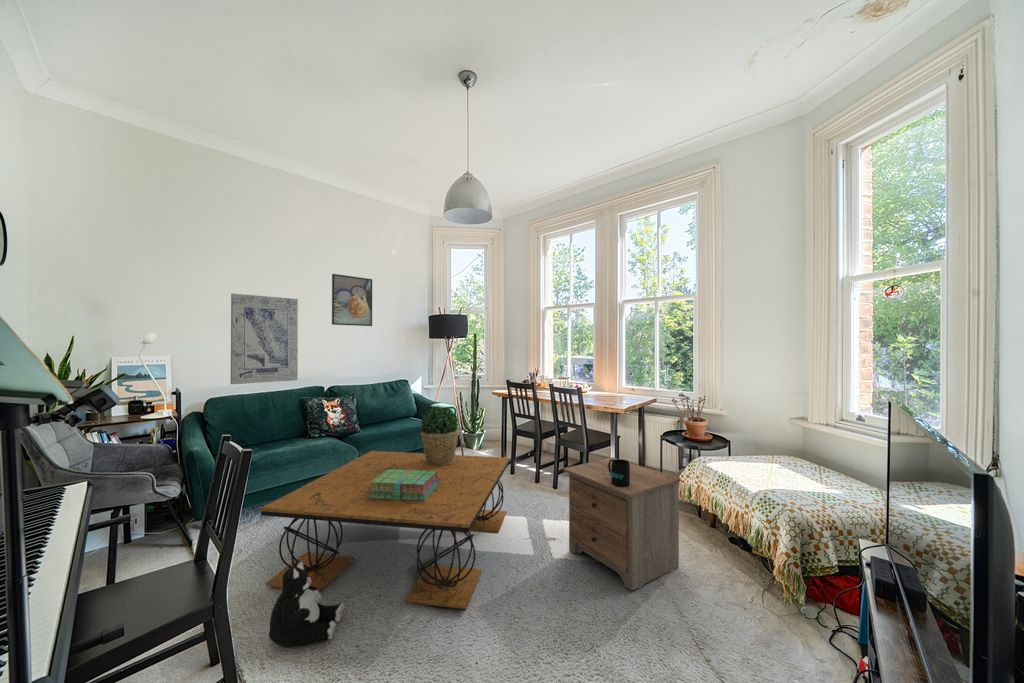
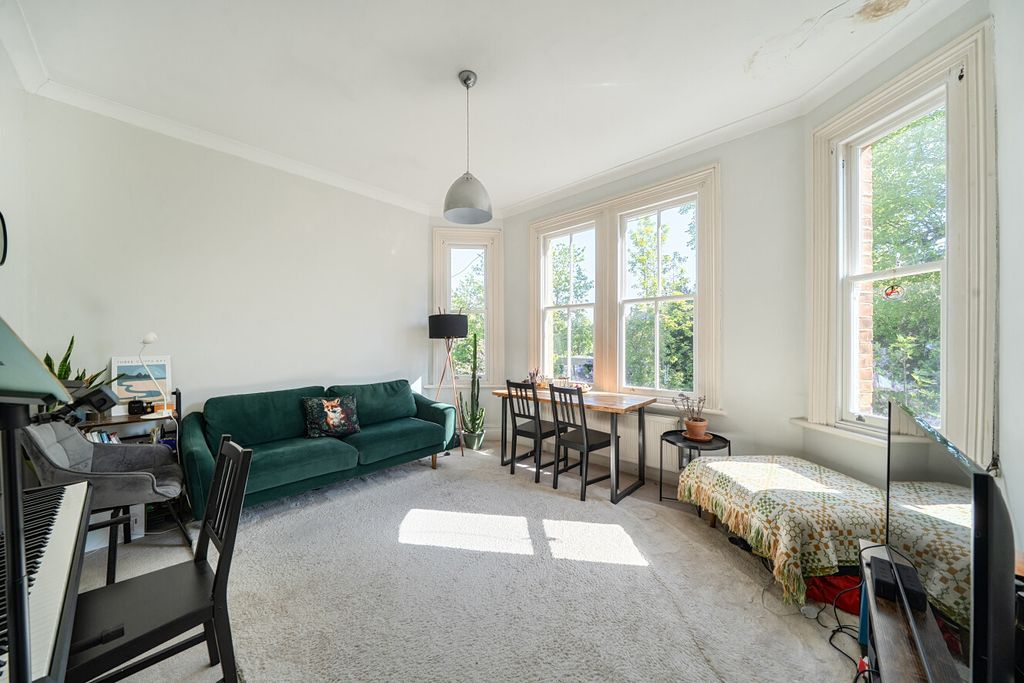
- coffee table (407, 510)
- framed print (352, 301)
- plush toy (305, 599)
- wall art (266, 339)
- potted plant (439, 433)
- mug (617, 471)
- stack of books (404, 483)
- nightstand (619, 516)
